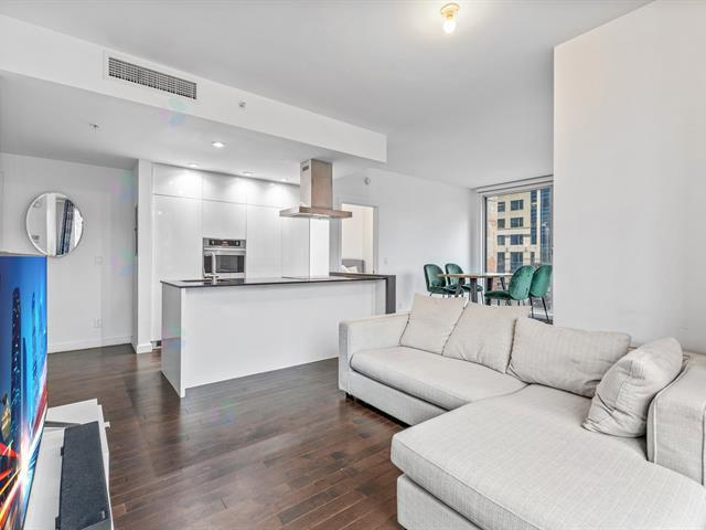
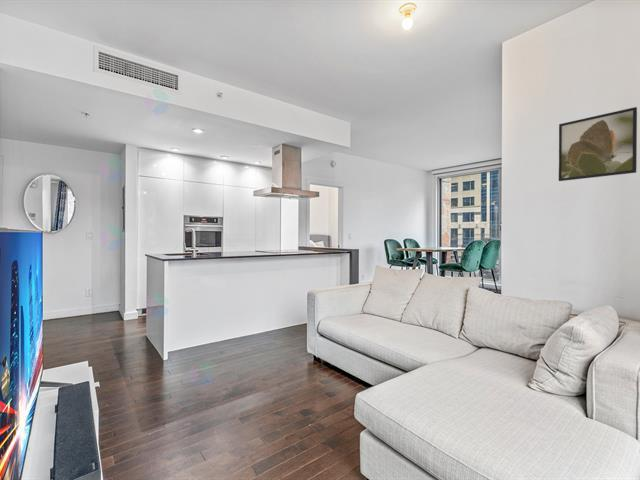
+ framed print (595, 146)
